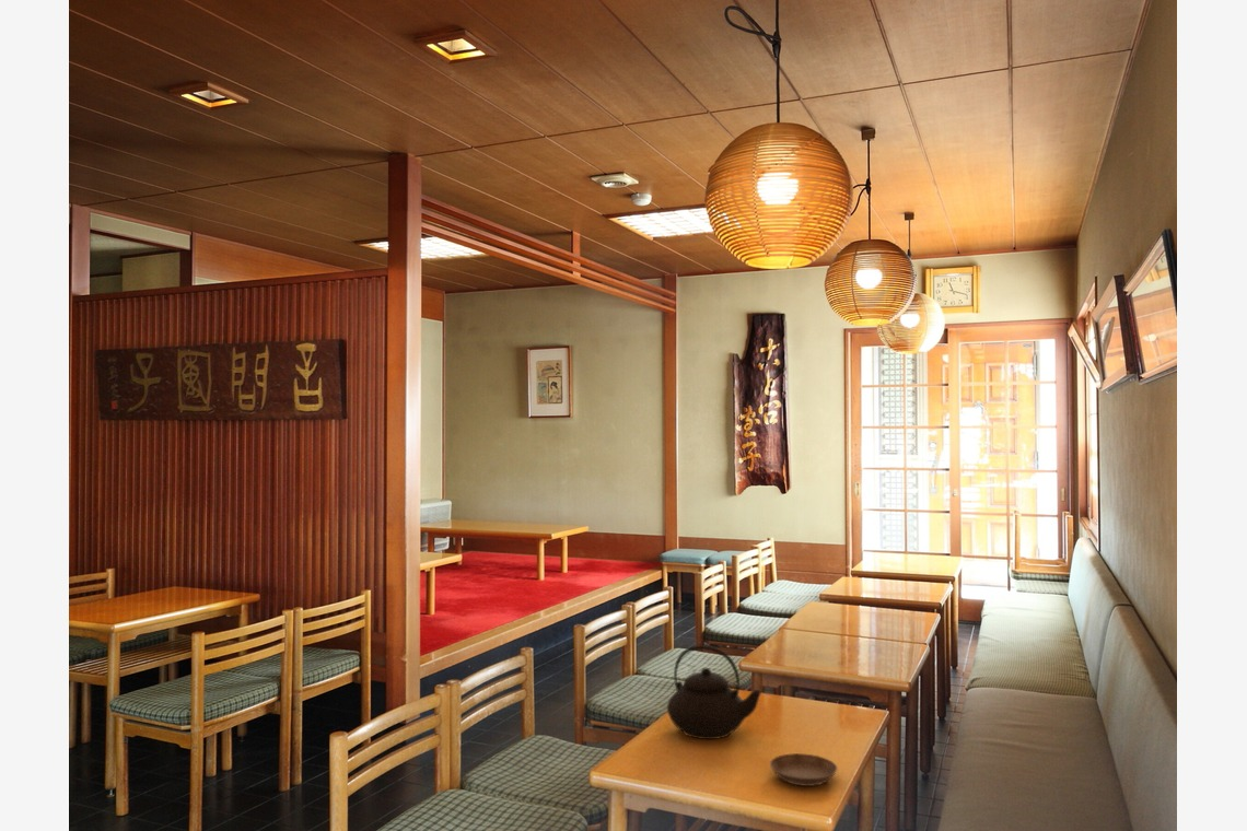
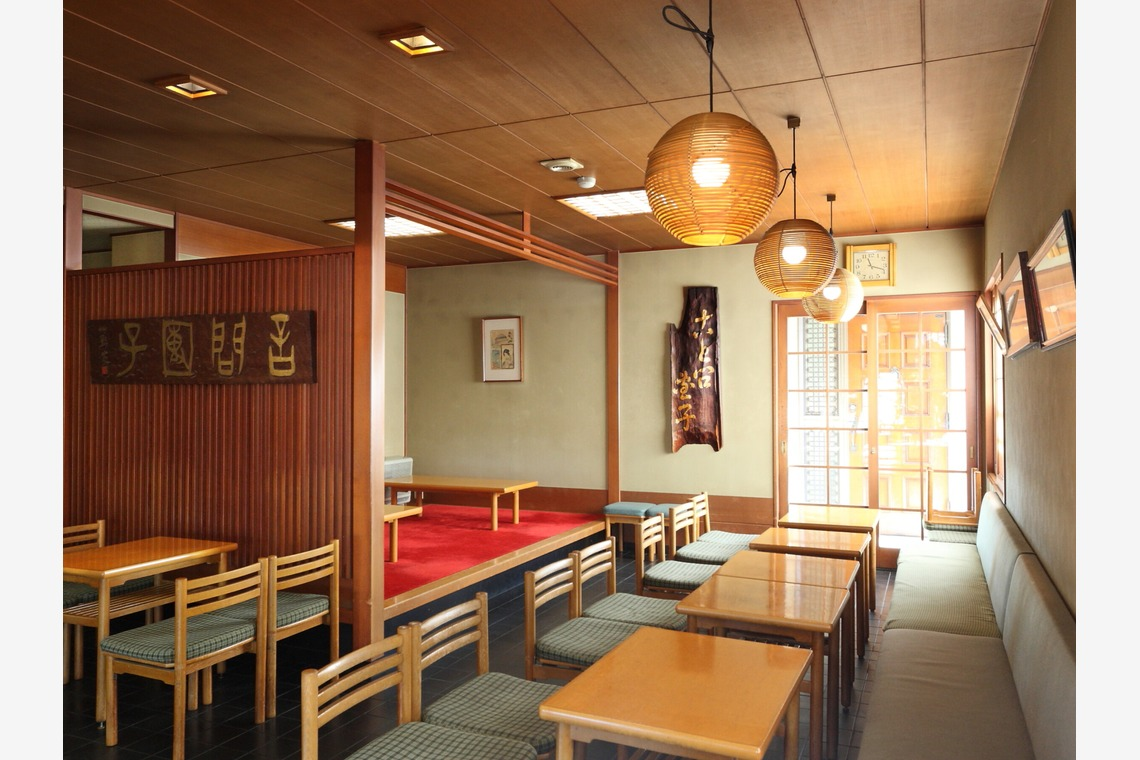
- saucer (803, 771)
- teapot (714, 689)
